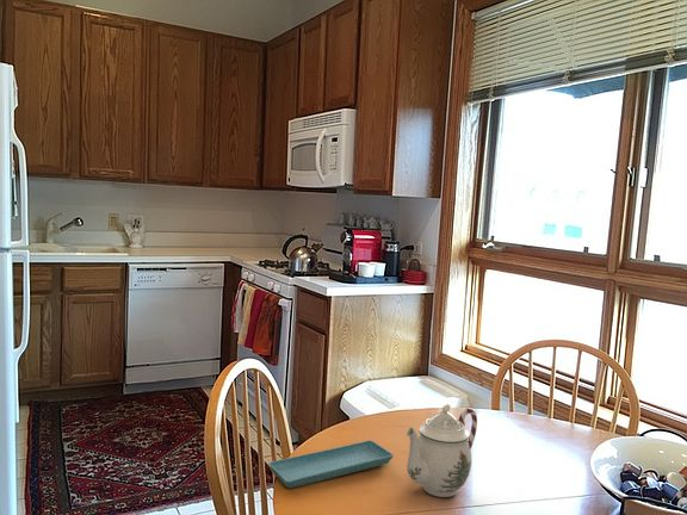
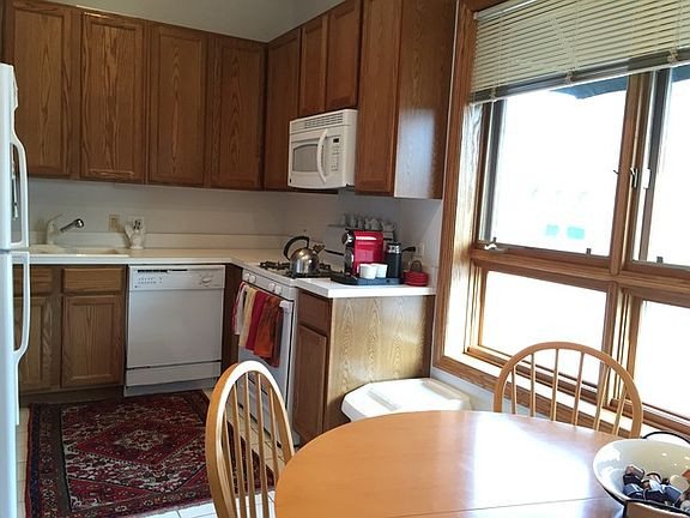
- teapot (441, 447)
- saucer (332, 463)
